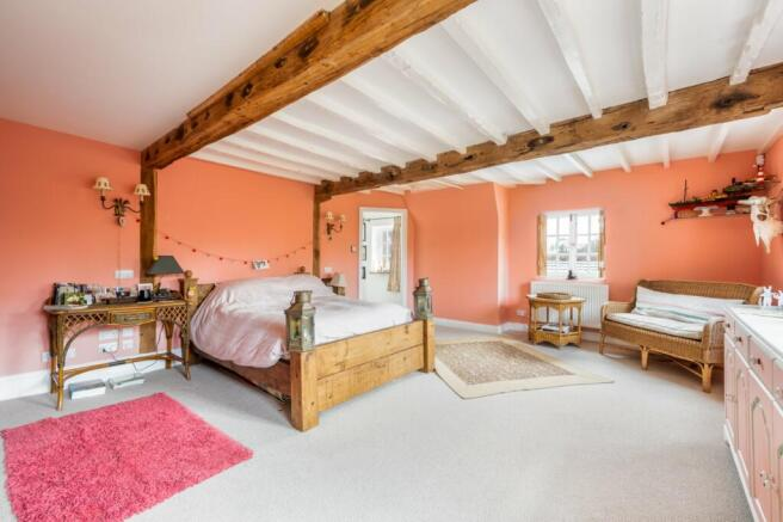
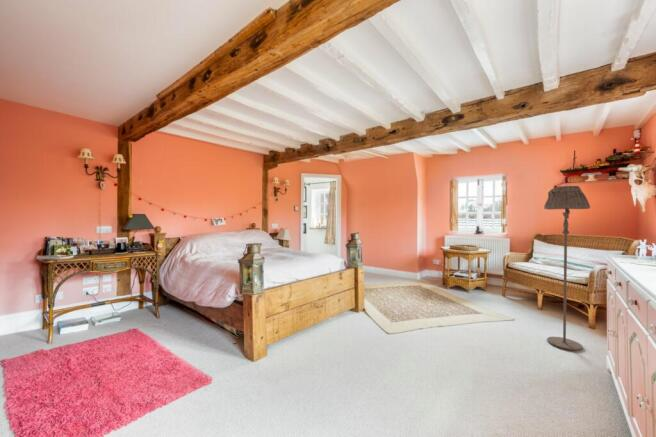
+ floor lamp (565, 265)
